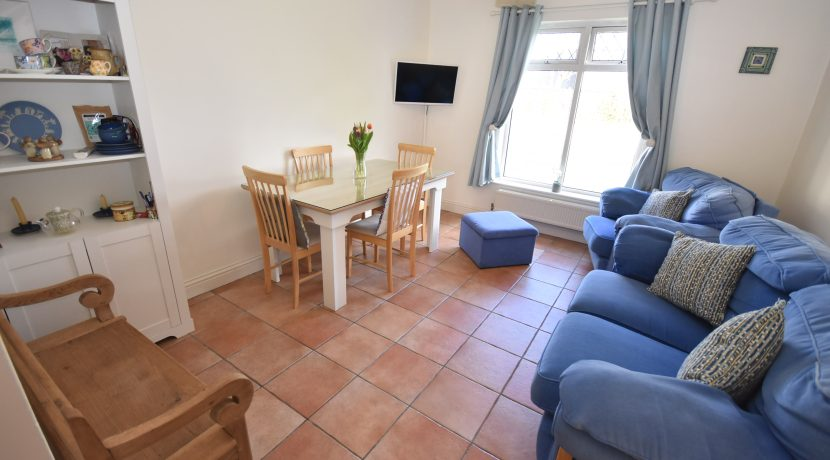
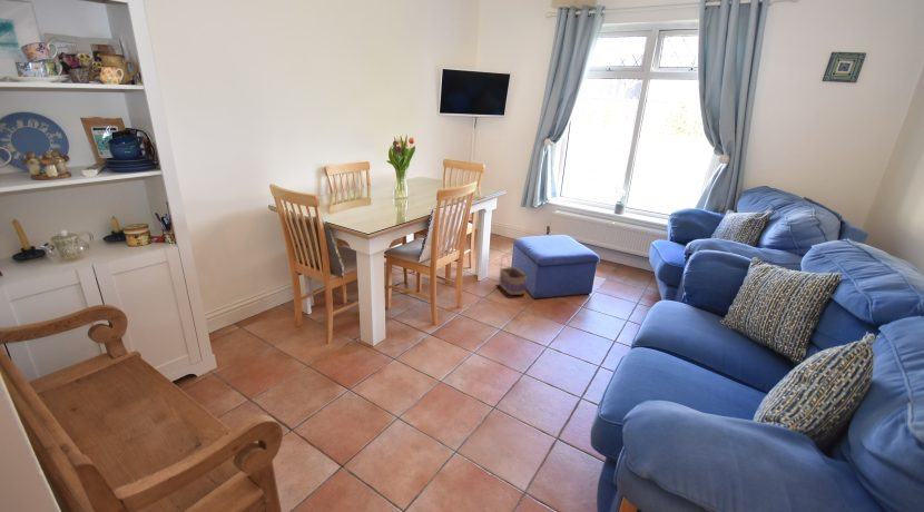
+ basket (512, 273)
